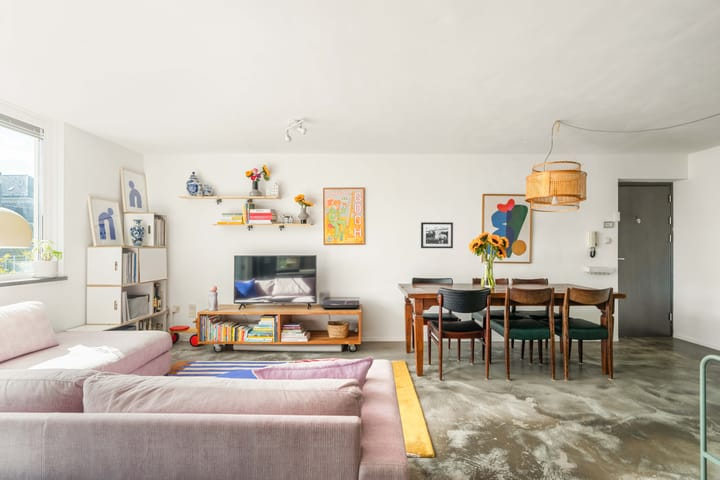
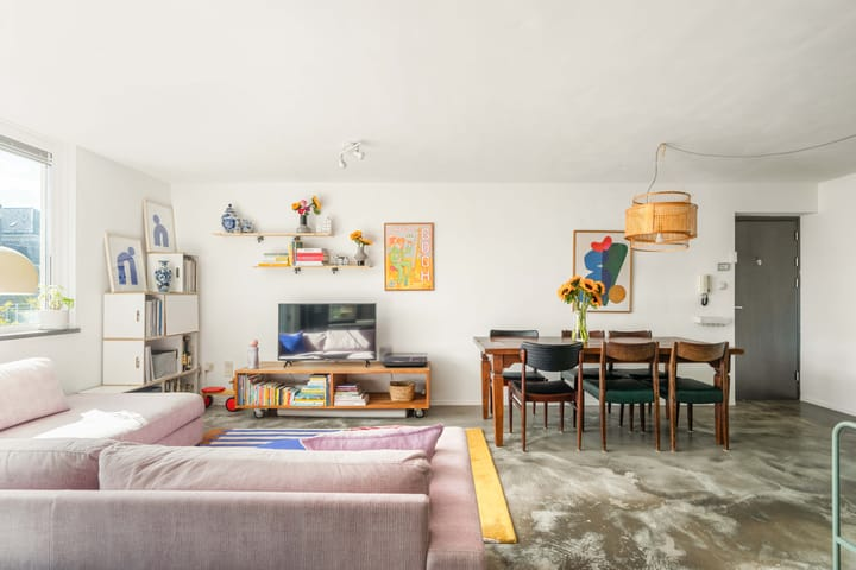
- picture frame (436, 235)
